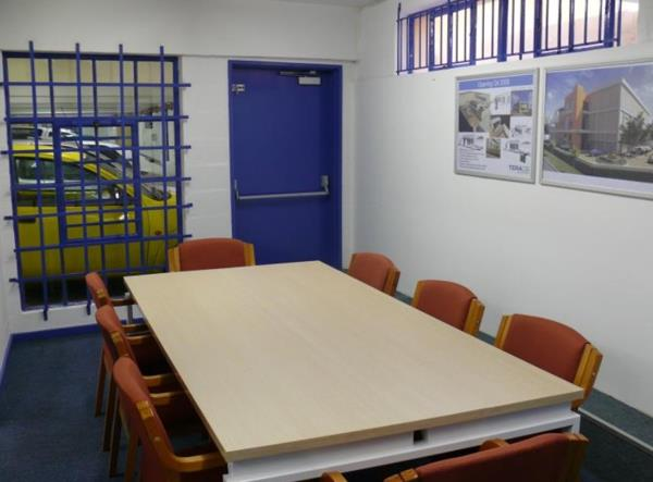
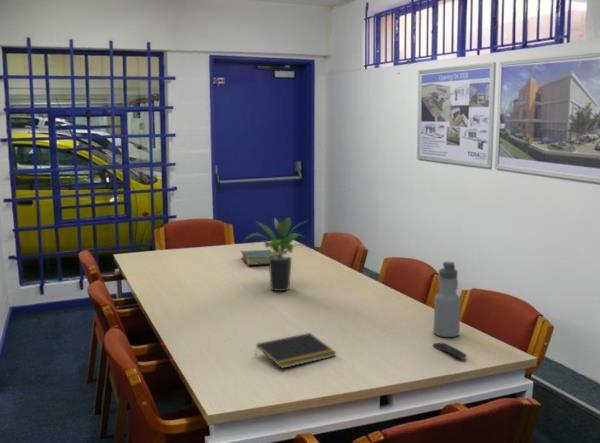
+ notepad (296, 349)
+ book (259, 256)
+ water bottle (447, 298)
+ potted plant (279, 253)
+ remote control (450, 350)
